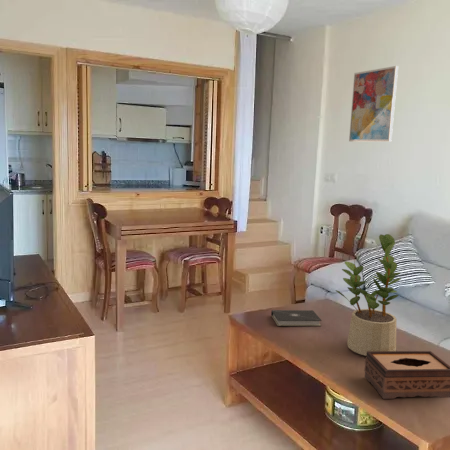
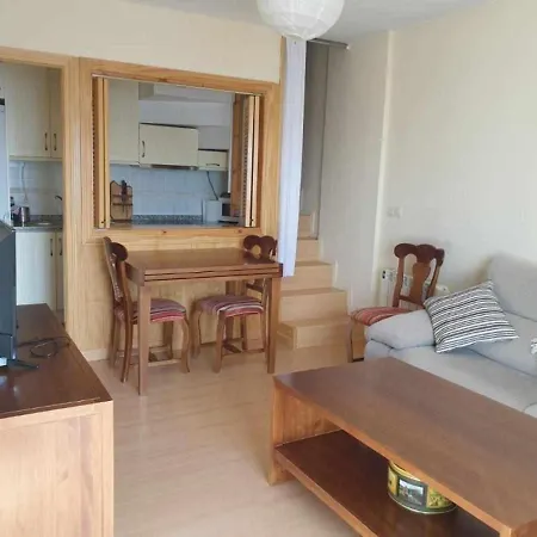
- book (295, 317)
- potted plant (367, 292)
- tissue box (407, 373)
- wall art (372, 106)
